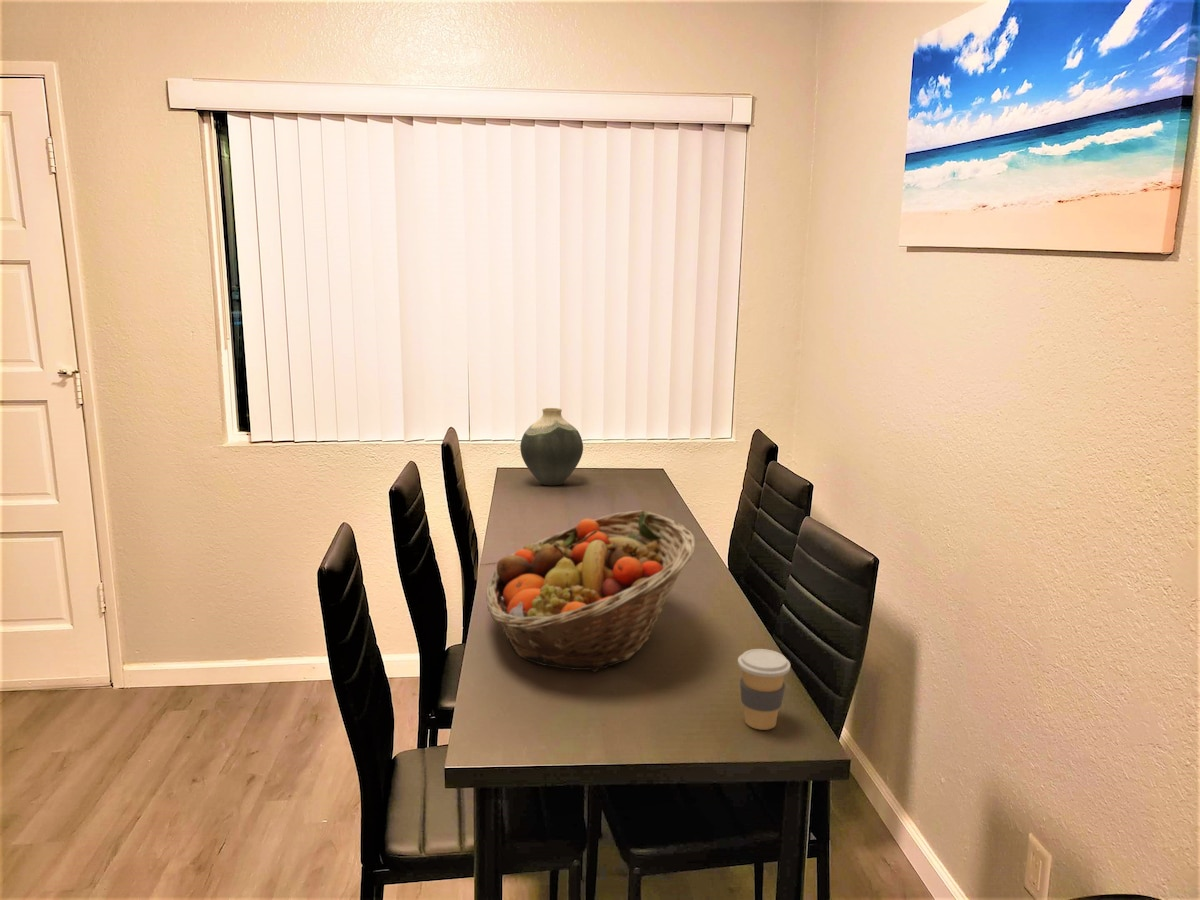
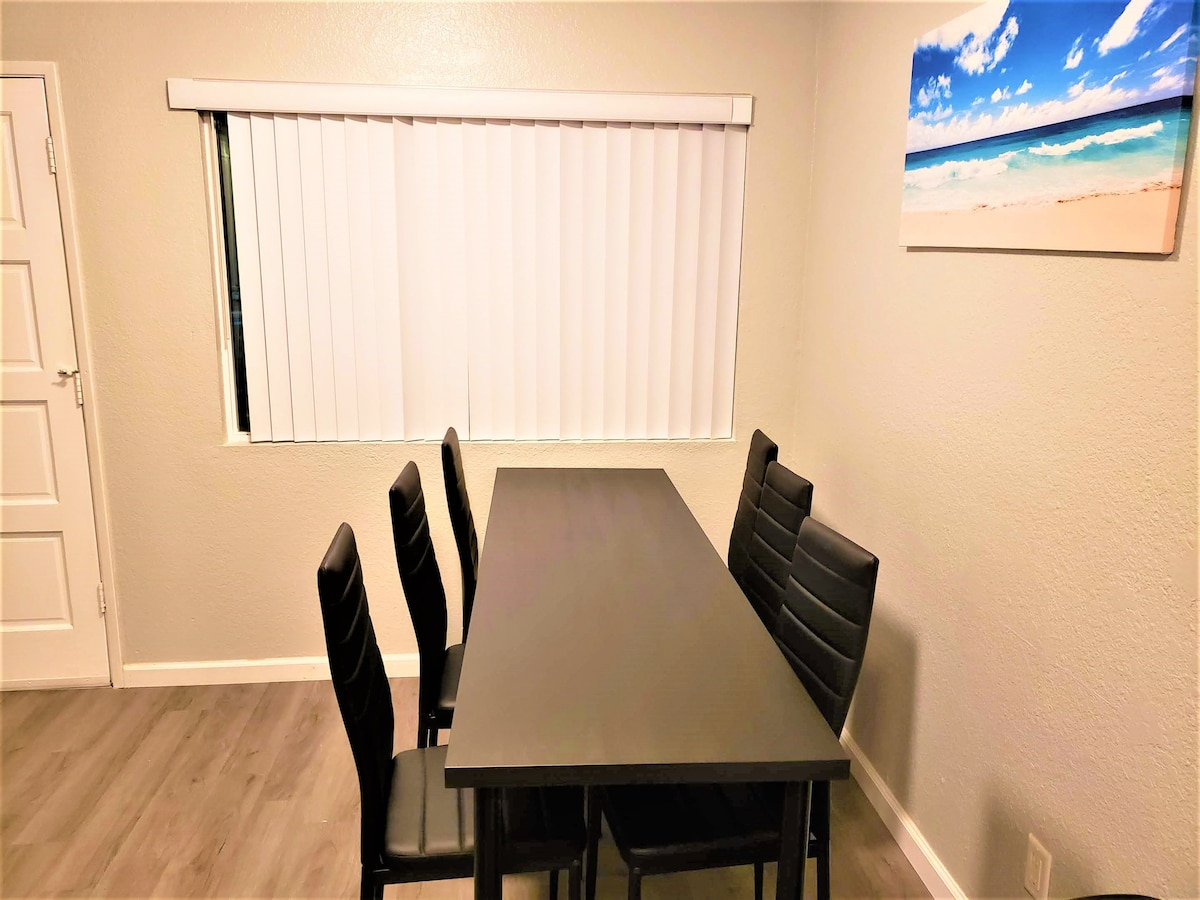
- coffee cup (762, 690)
- vase (551, 446)
- fruit basket (588, 581)
